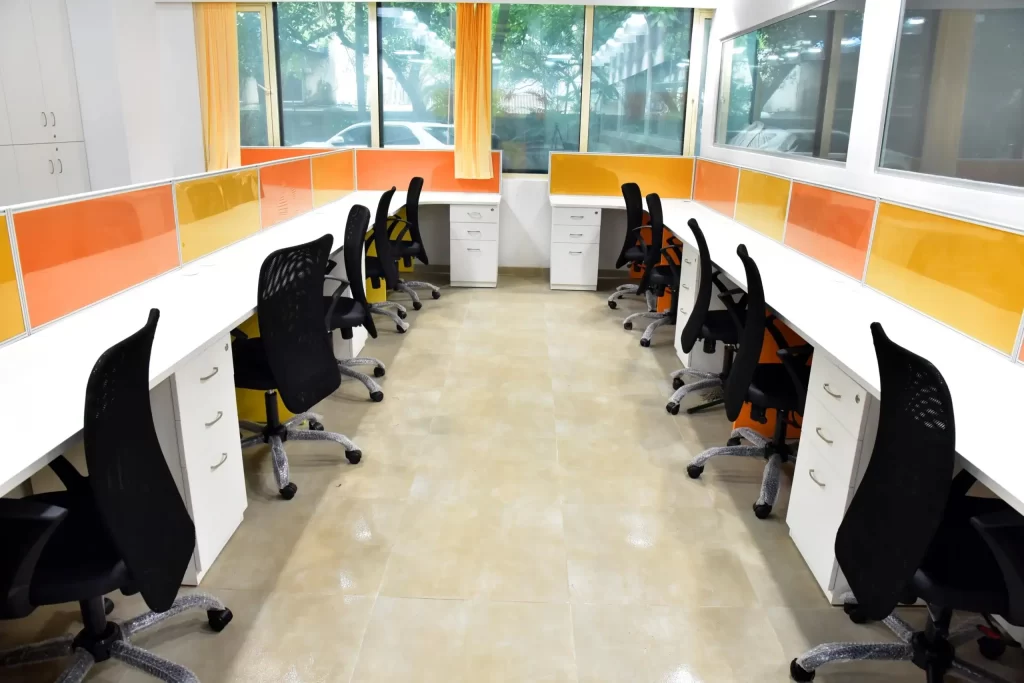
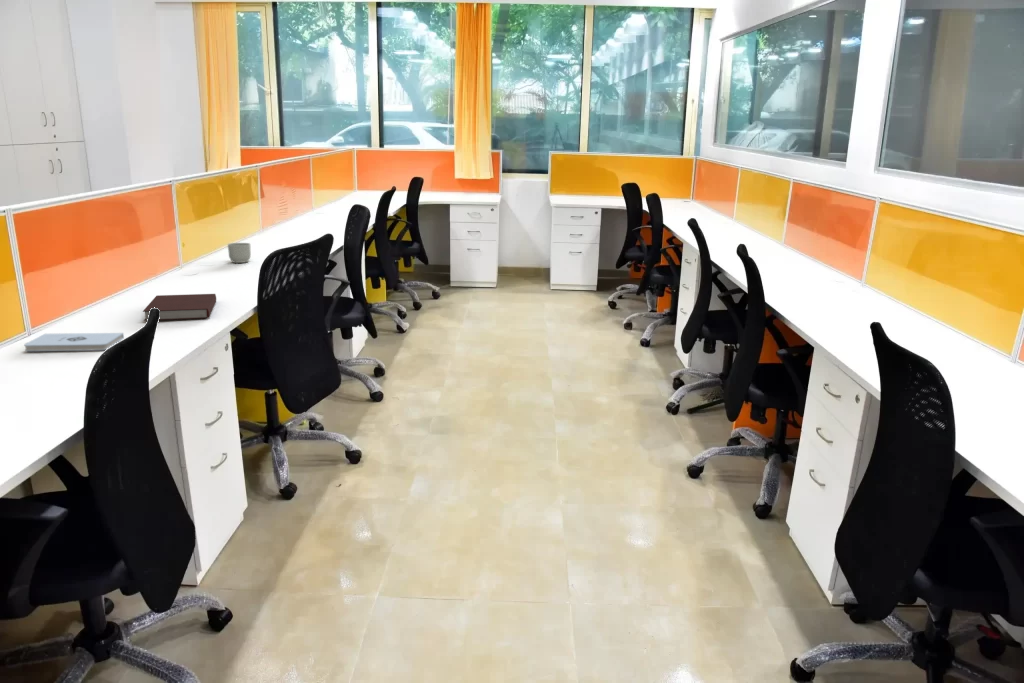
+ mug (240, 252)
+ notebook (181, 306)
+ notepad (74, 341)
